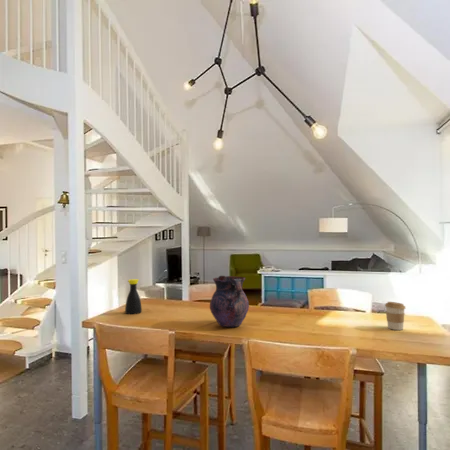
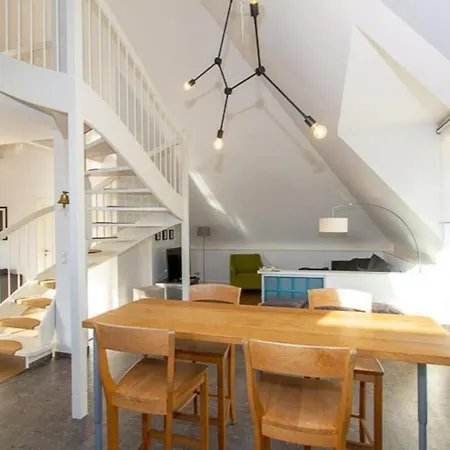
- vase (229, 301)
- bottle (133, 296)
- coffee cup (395, 315)
